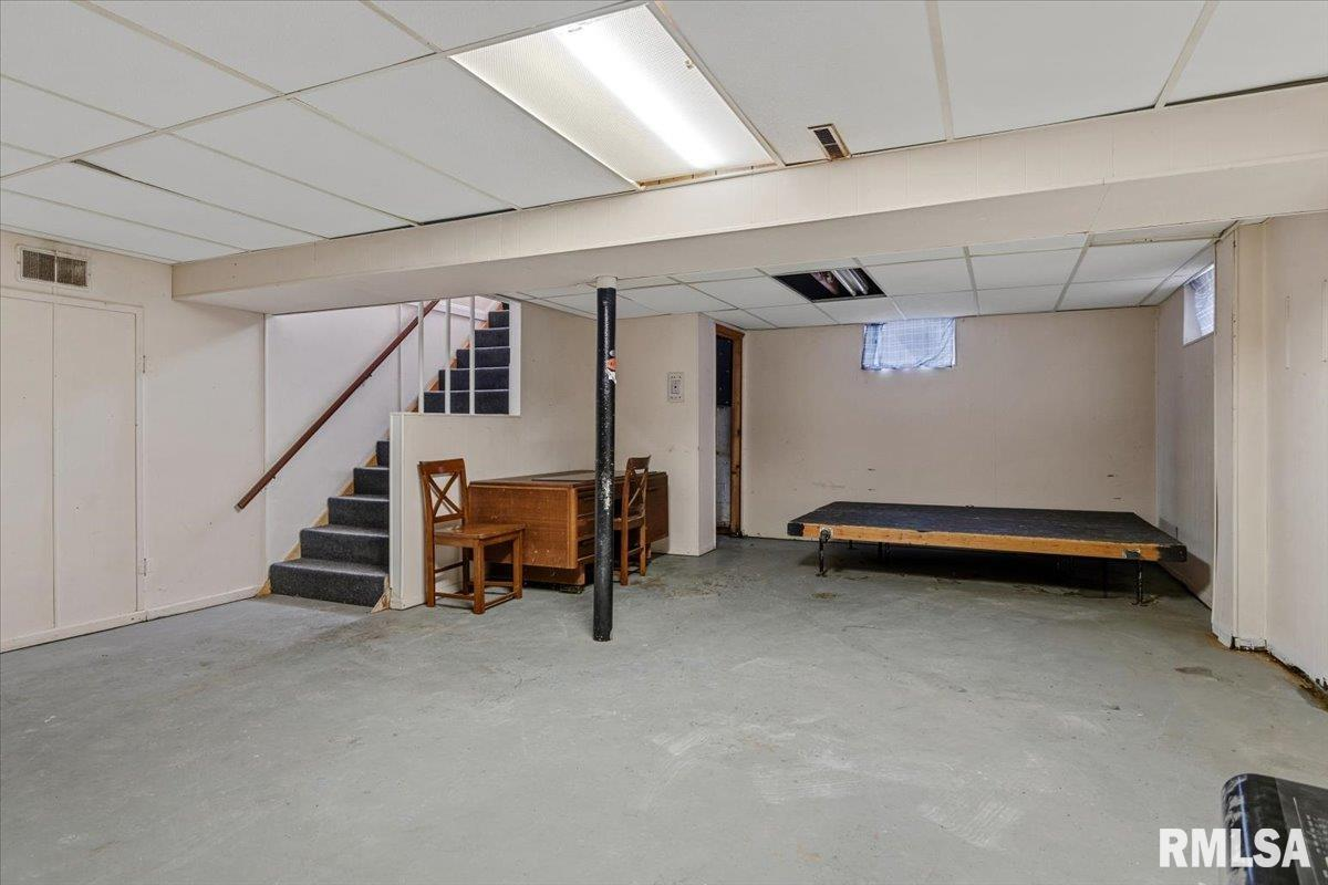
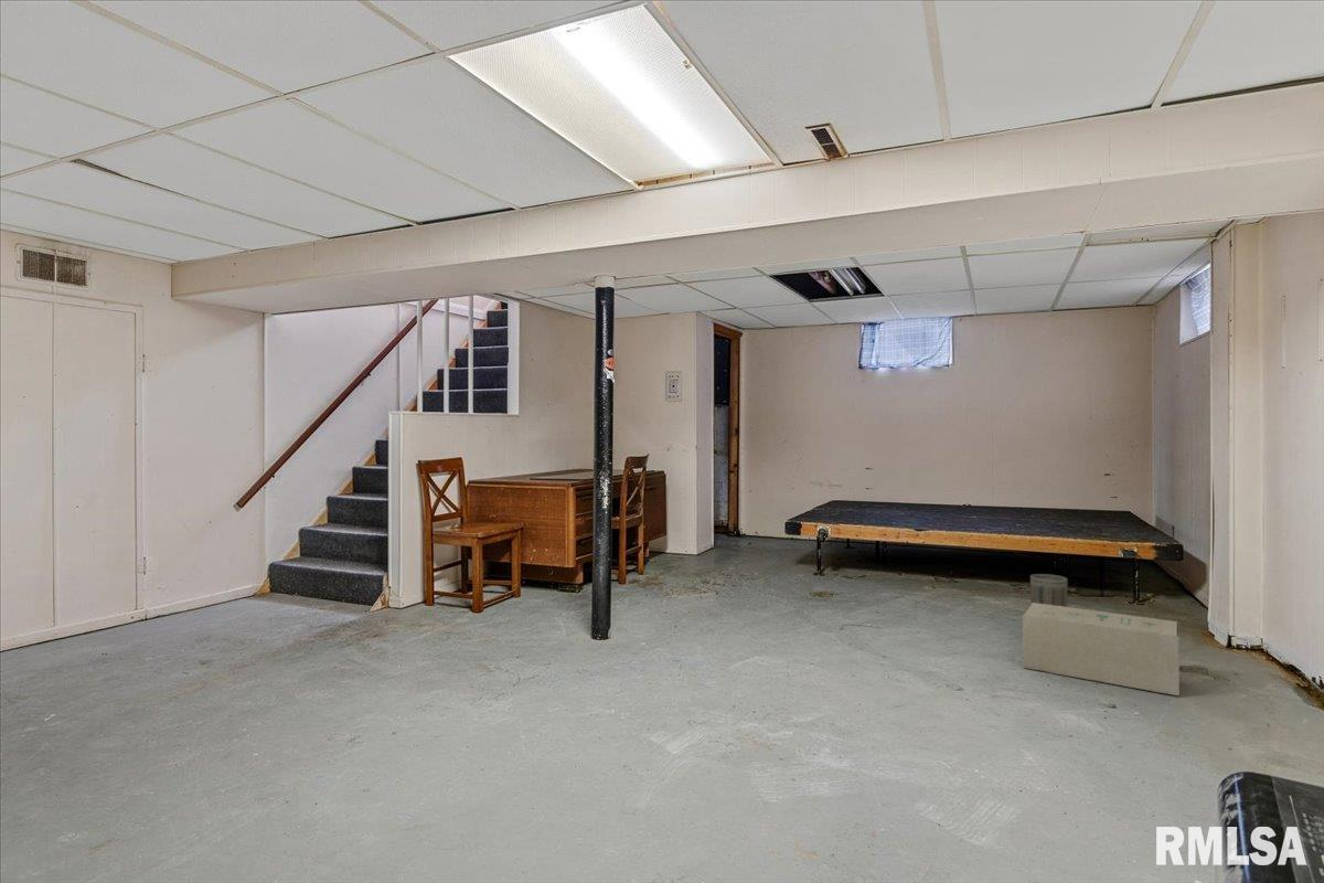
+ cardboard box (1098, 645)
+ basket (1048, 604)
